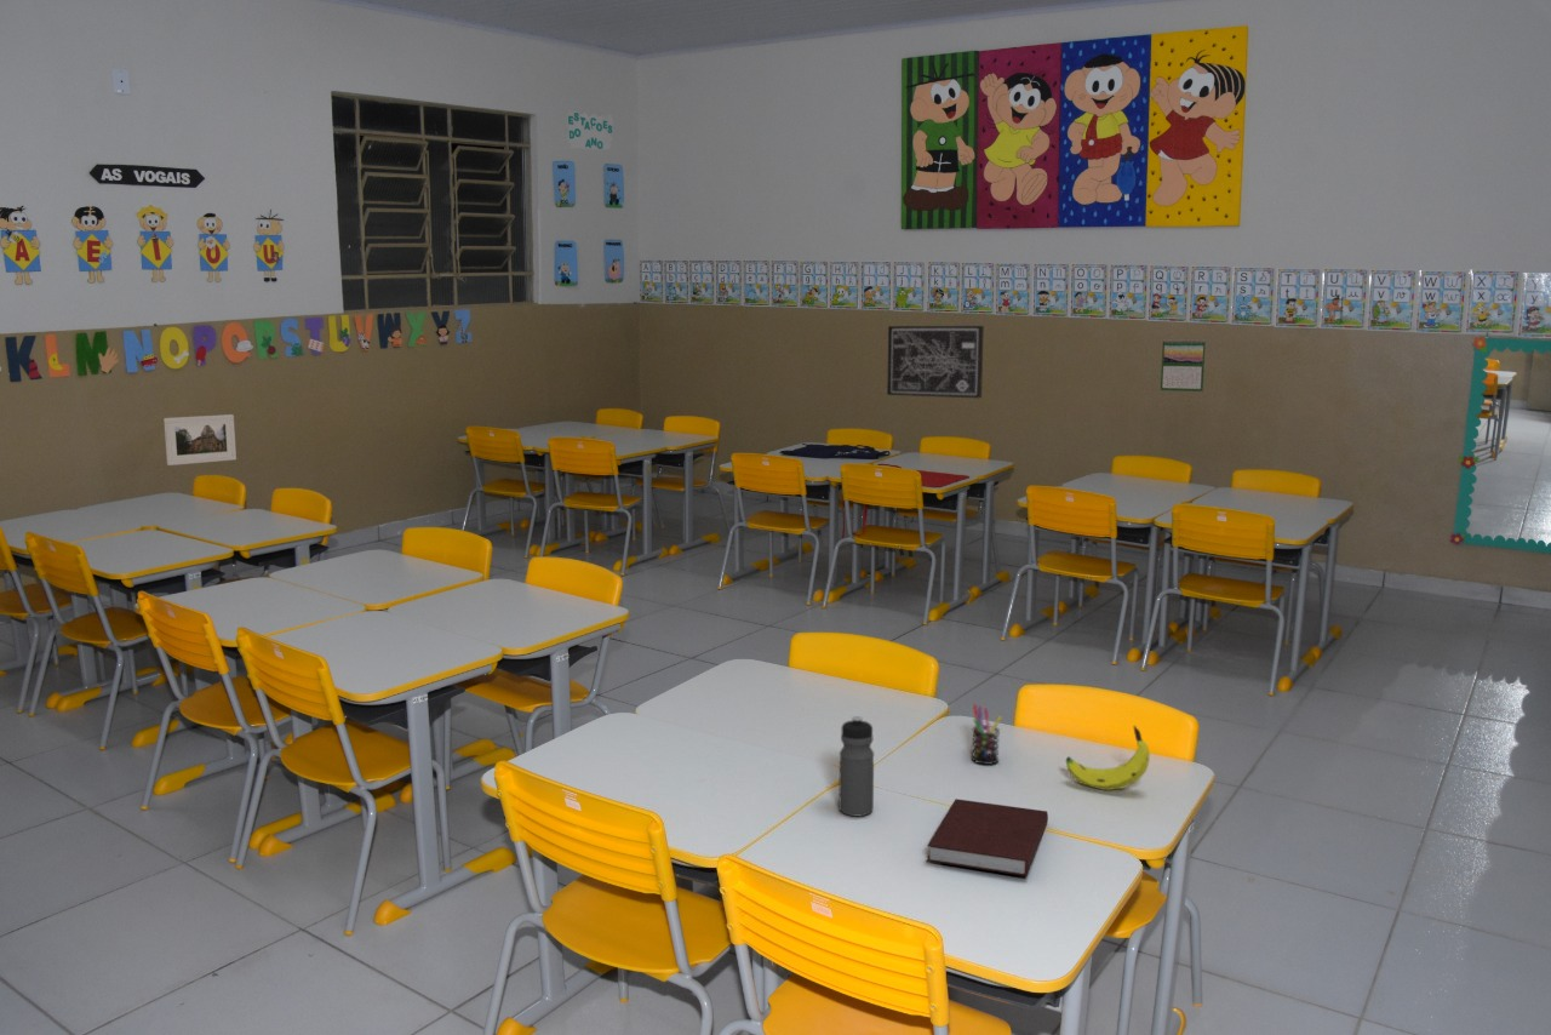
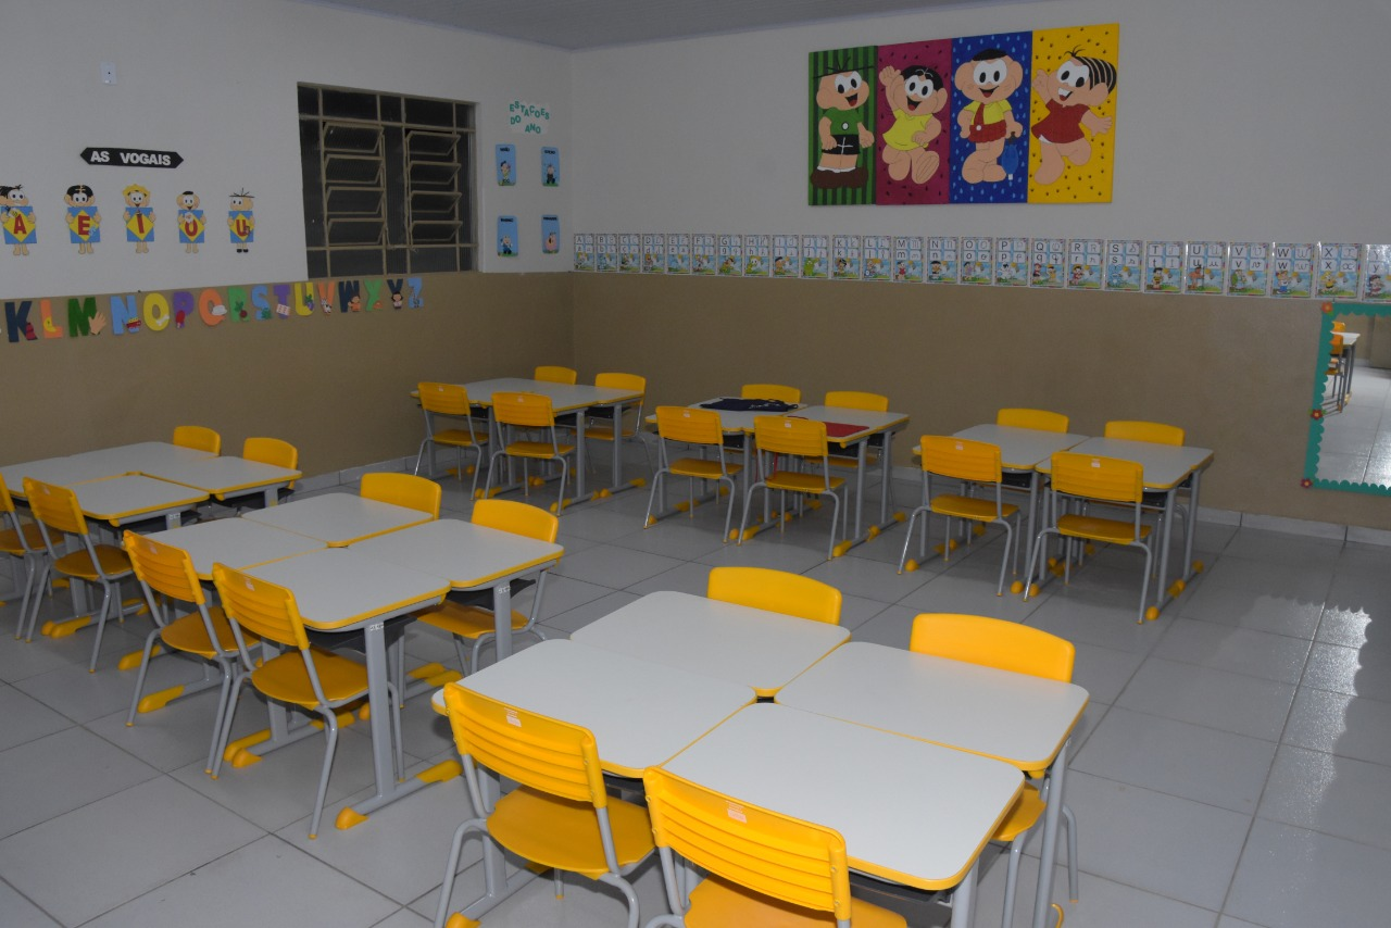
- water bottle (855, 764)
- notebook (989, 835)
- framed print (200, 439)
- wall art (933, 361)
- pen holder (983, 733)
- calendar (1183, 365)
- banana (1106, 768)
